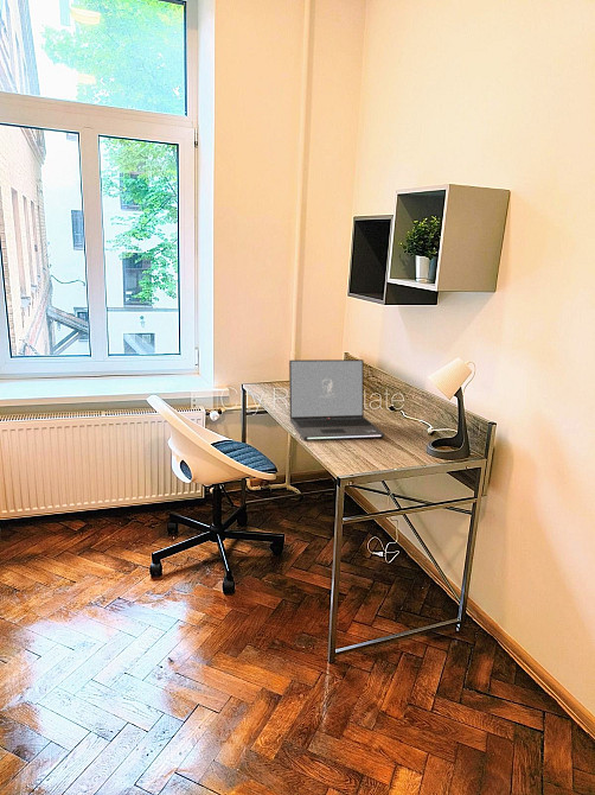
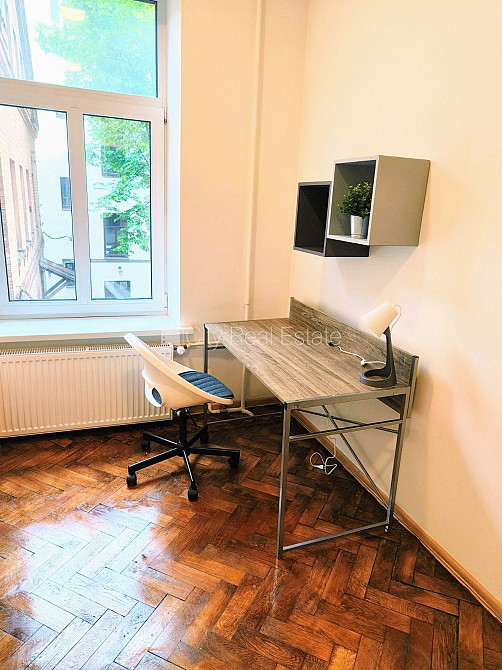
- laptop (335, 396)
